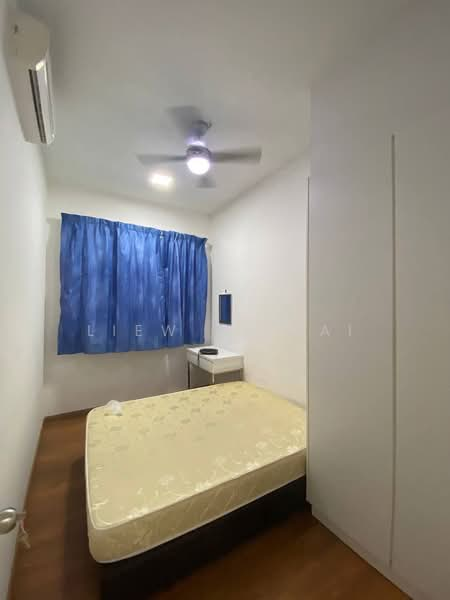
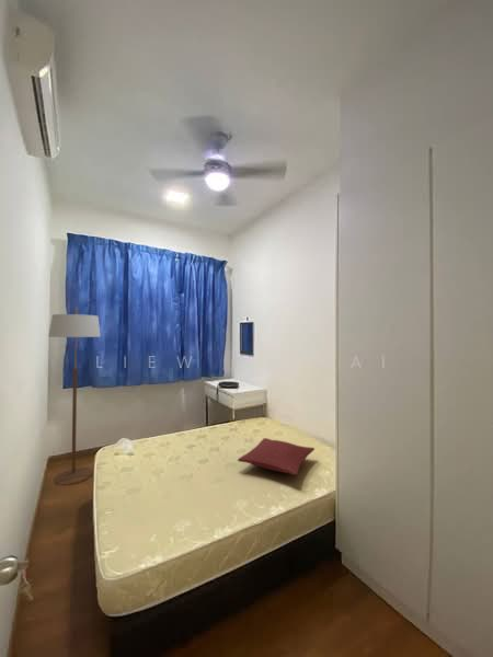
+ floor lamp (74, 390)
+ pillow (277, 454)
